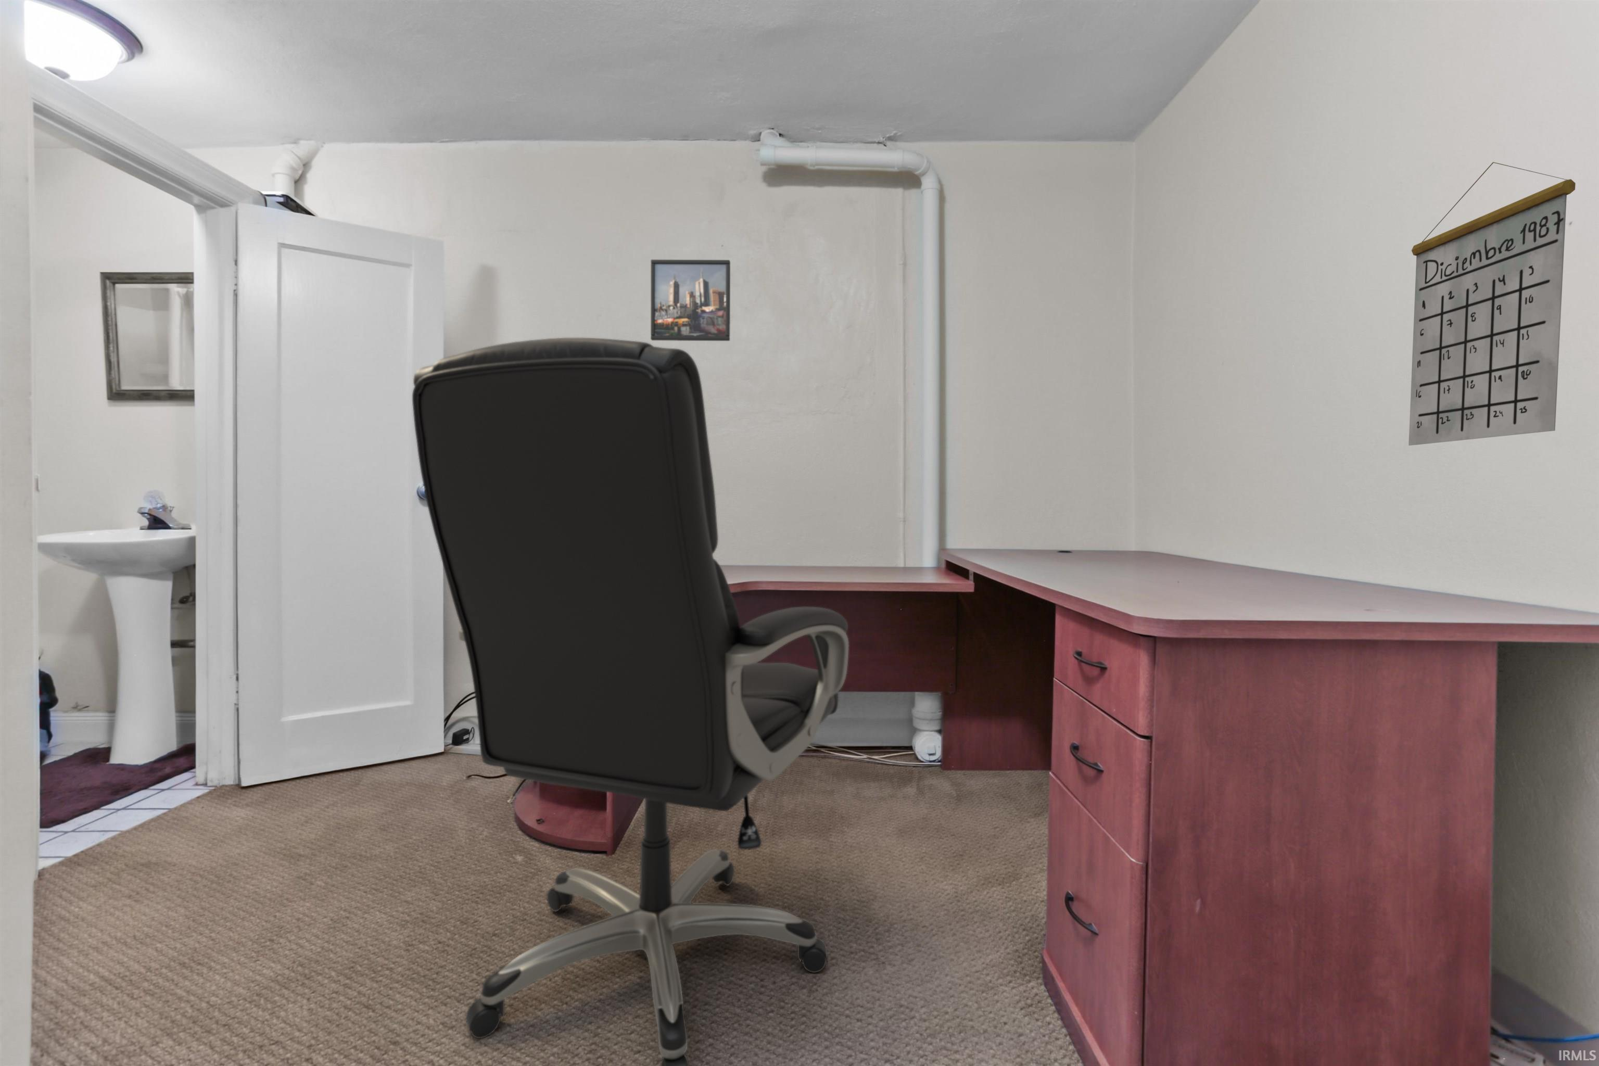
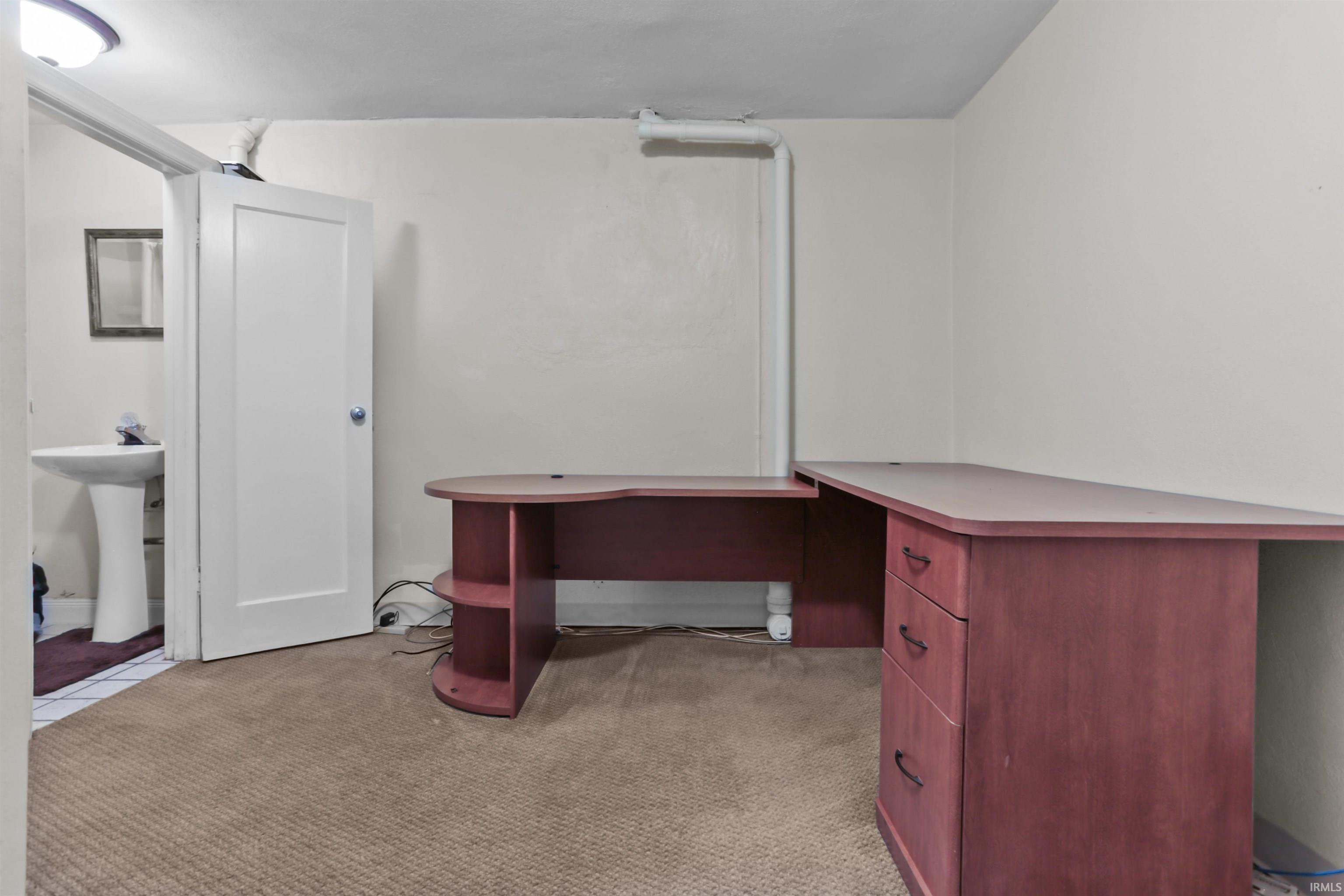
- chair (657, 675)
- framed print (690, 300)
- calendar (1481, 301)
